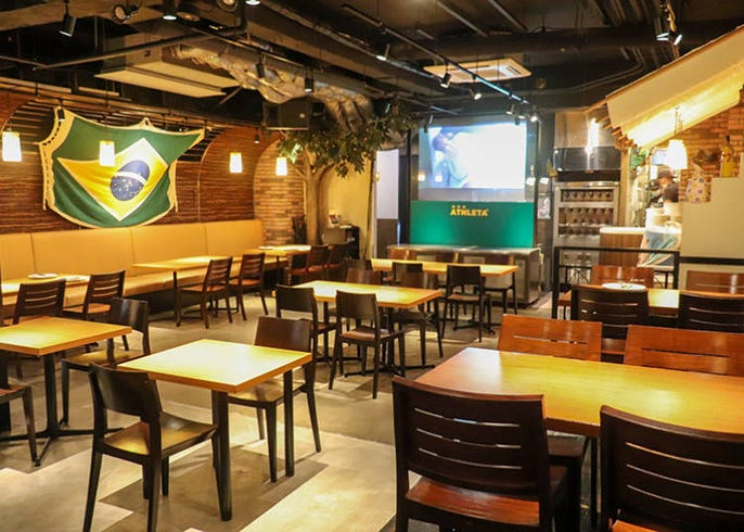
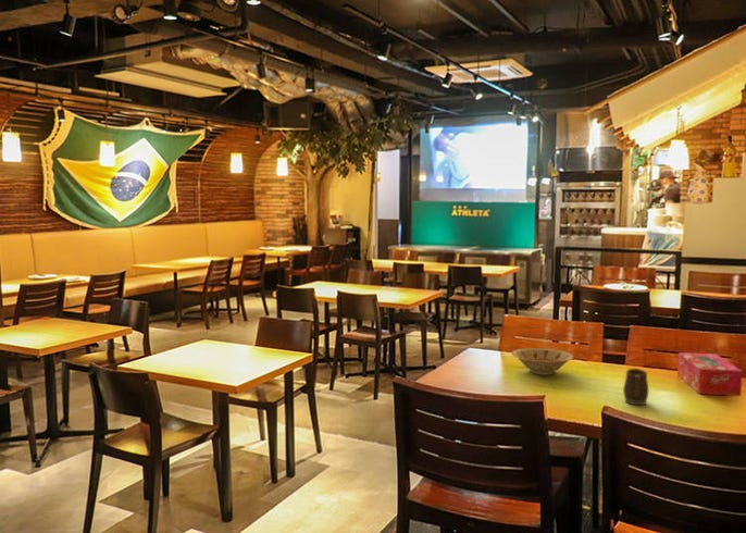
+ tissue box (708, 372)
+ bowl (542, 362)
+ mug (636, 387)
